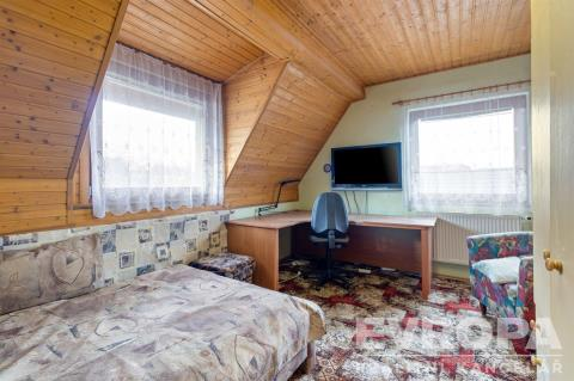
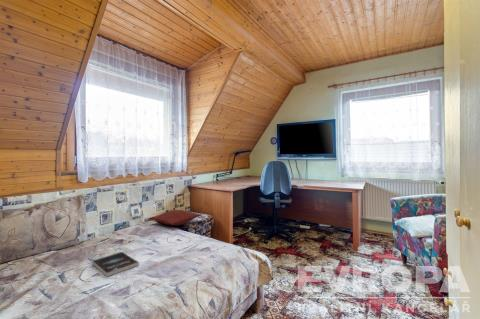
+ pillow (175, 217)
+ book (115, 262)
